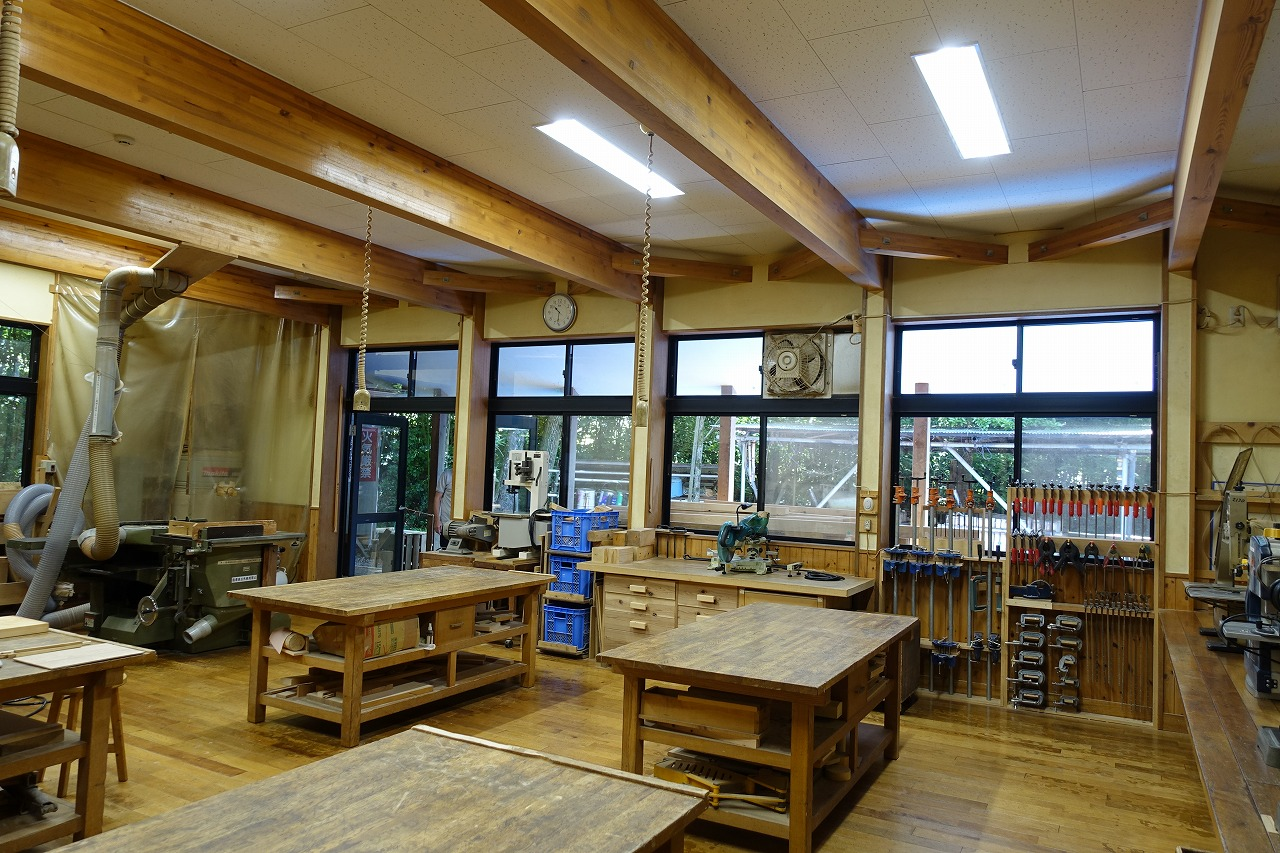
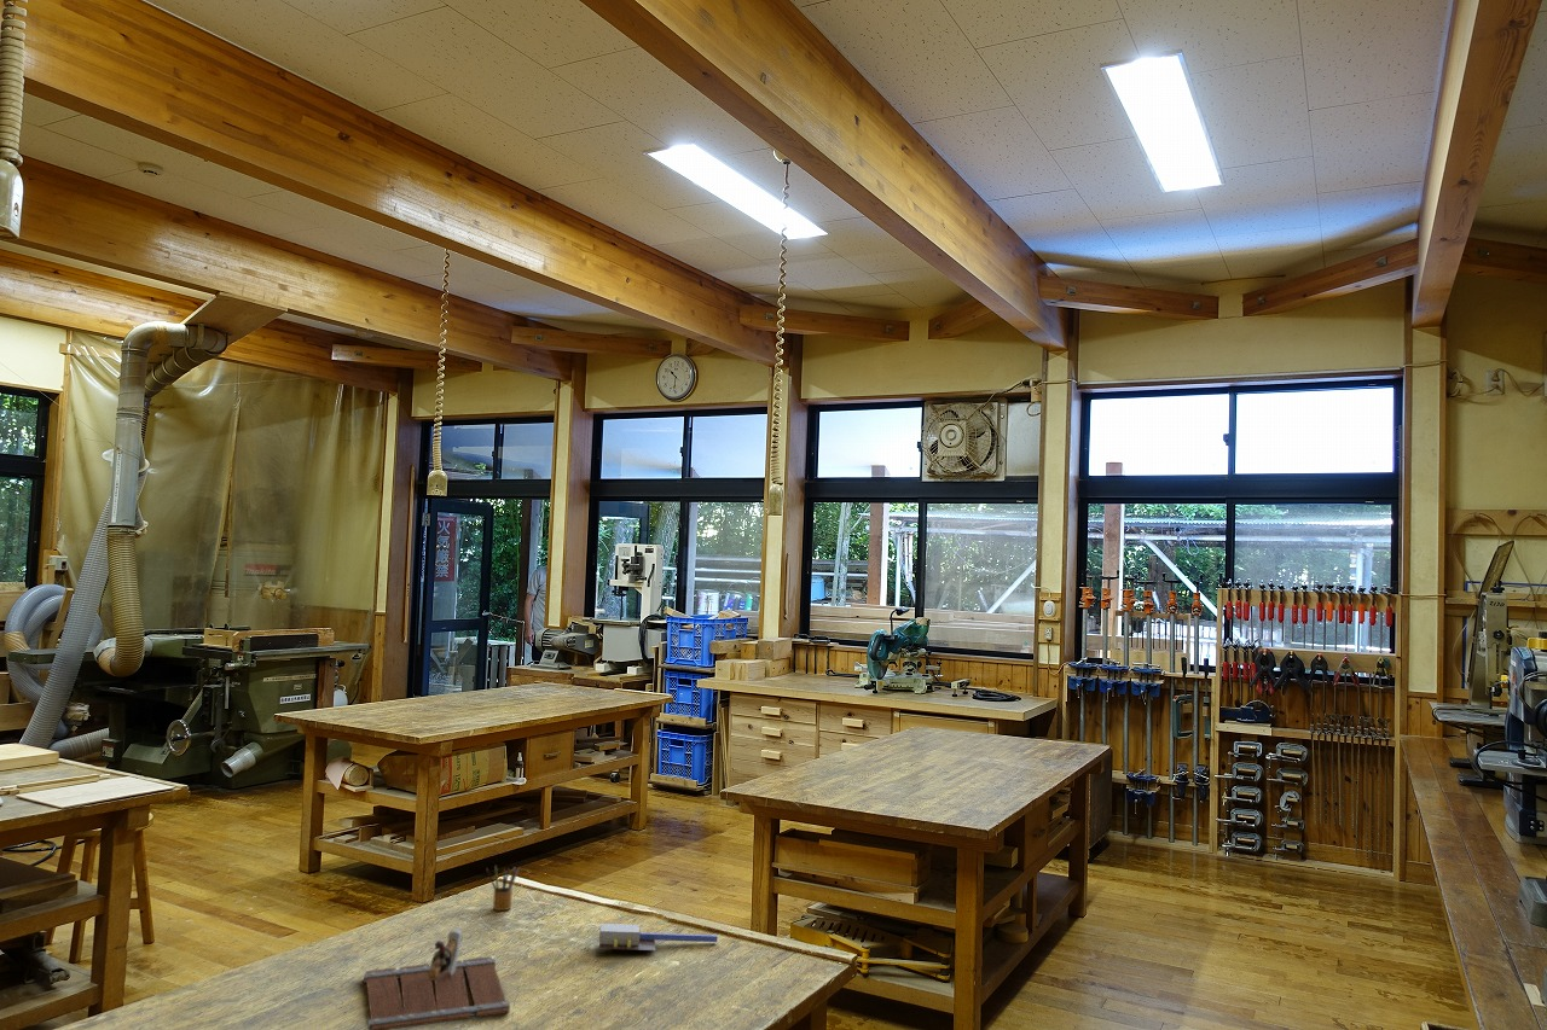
+ pencil box (503, 885)
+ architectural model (659, 937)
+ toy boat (436, 958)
